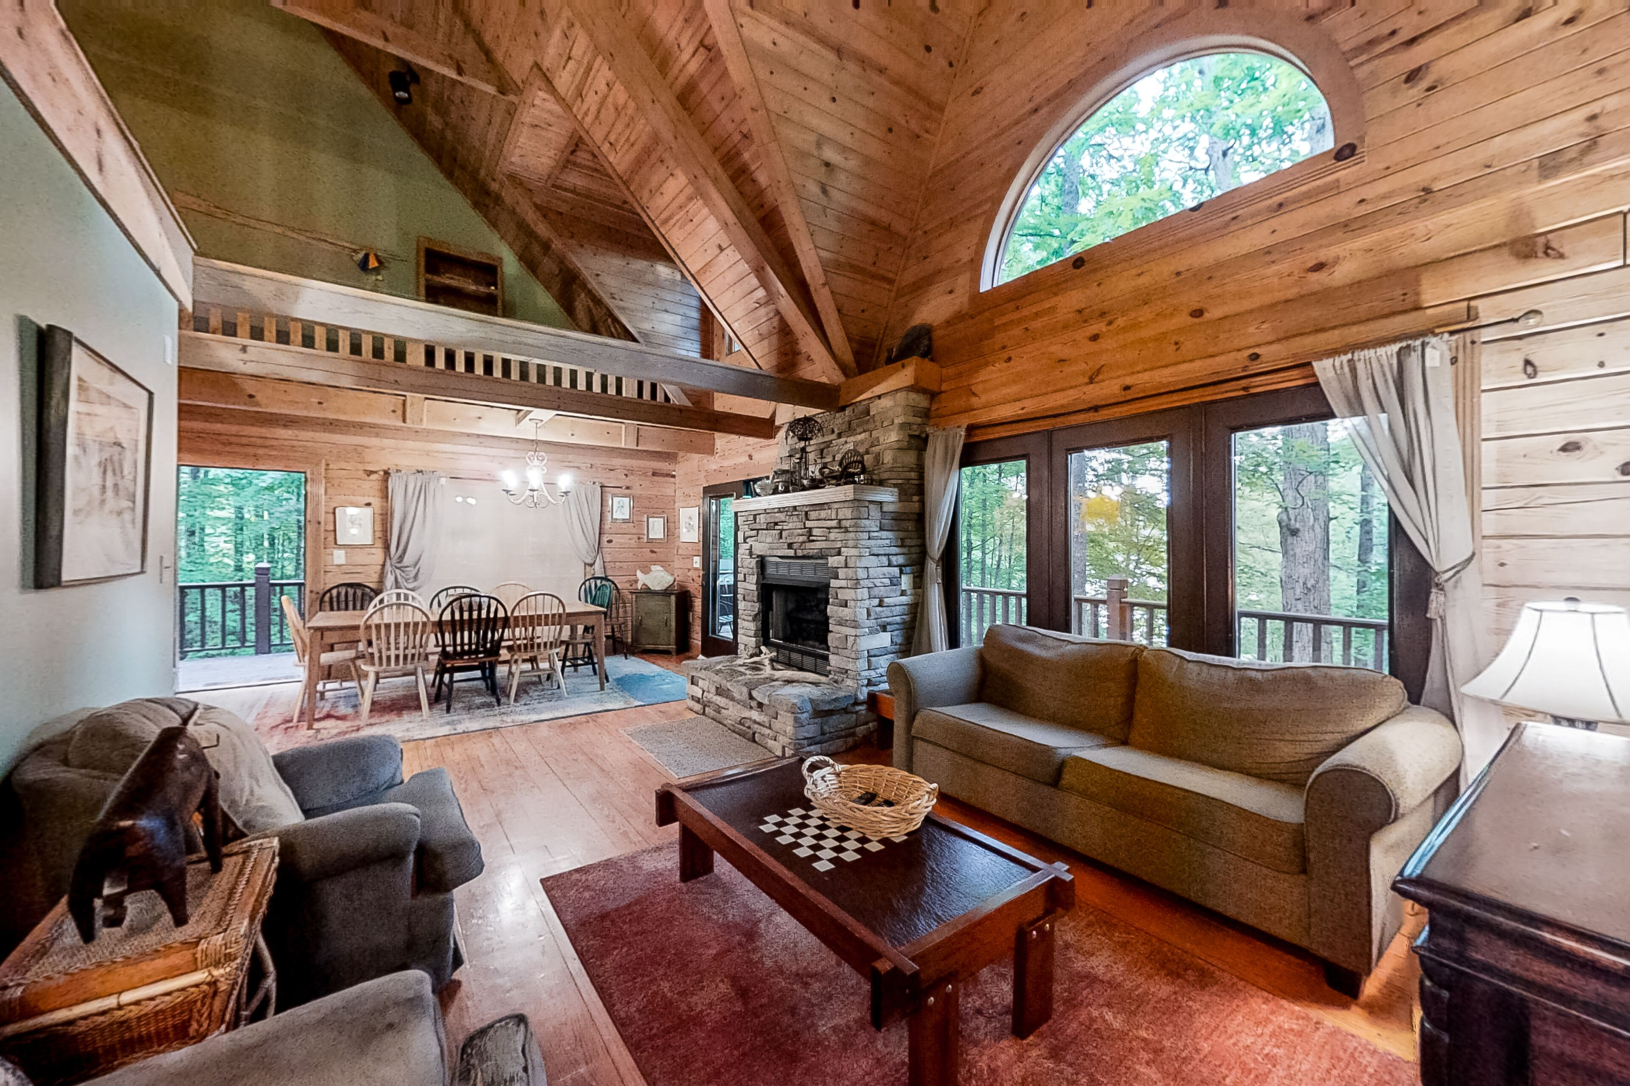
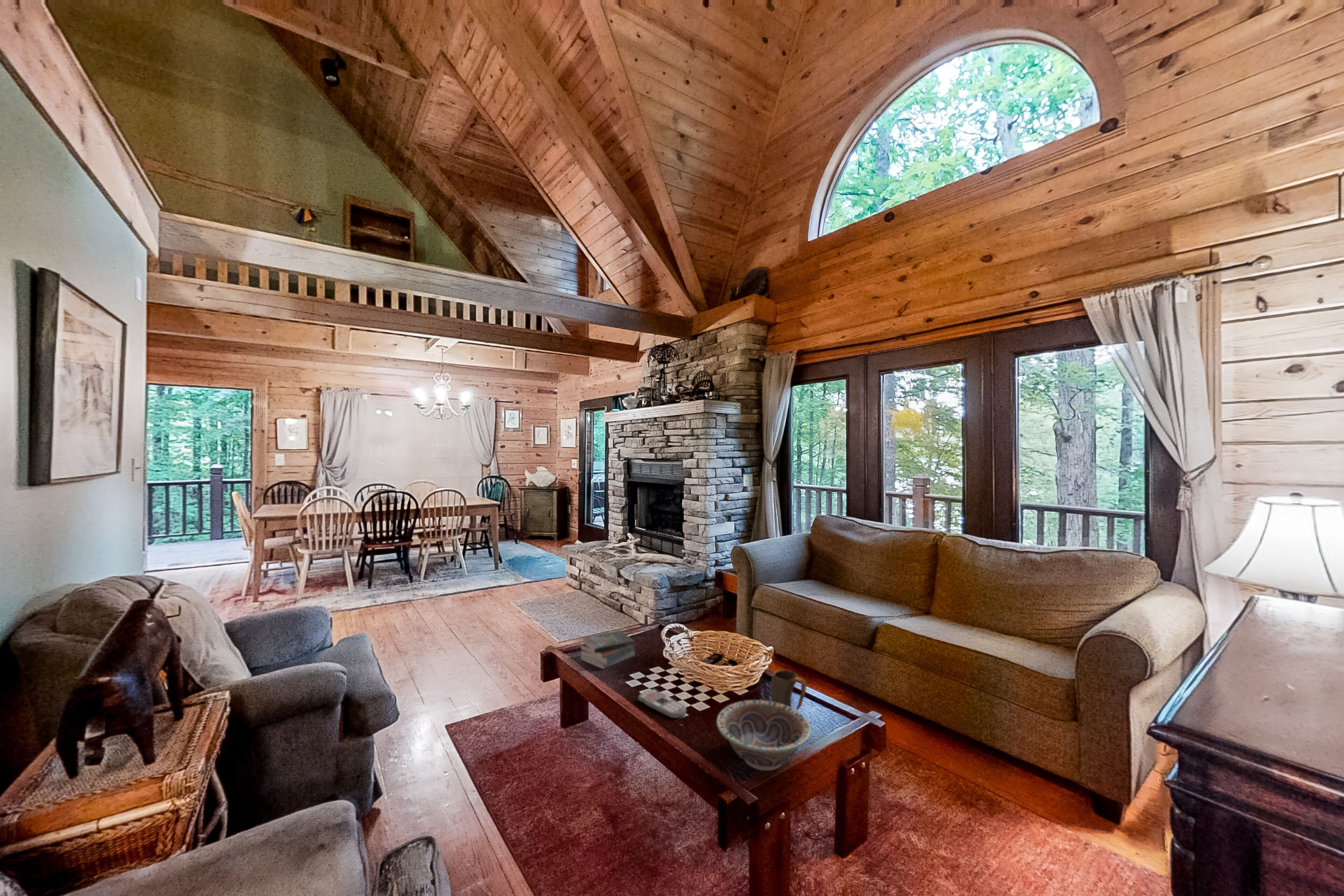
+ book (608, 648)
+ remote control (663, 704)
+ mug (788, 697)
+ decorative bowl (763, 740)
